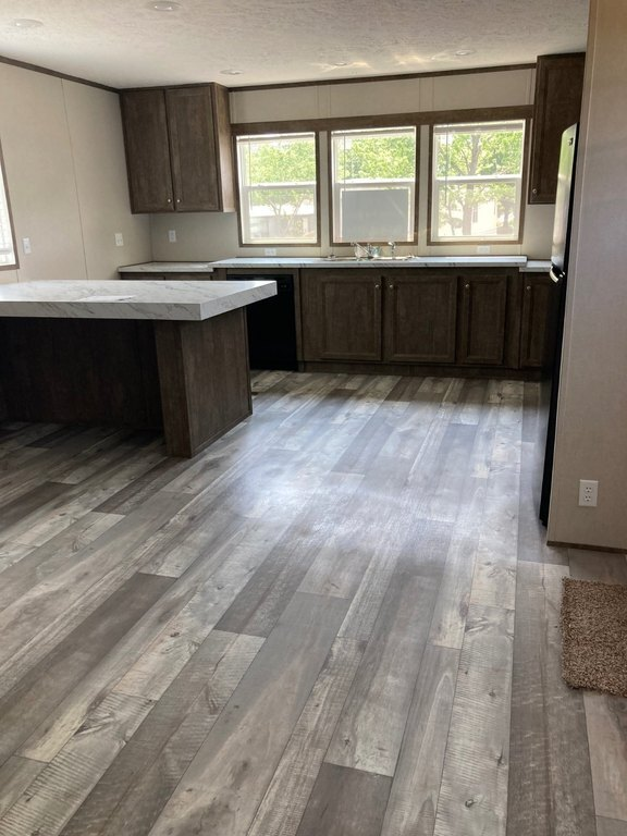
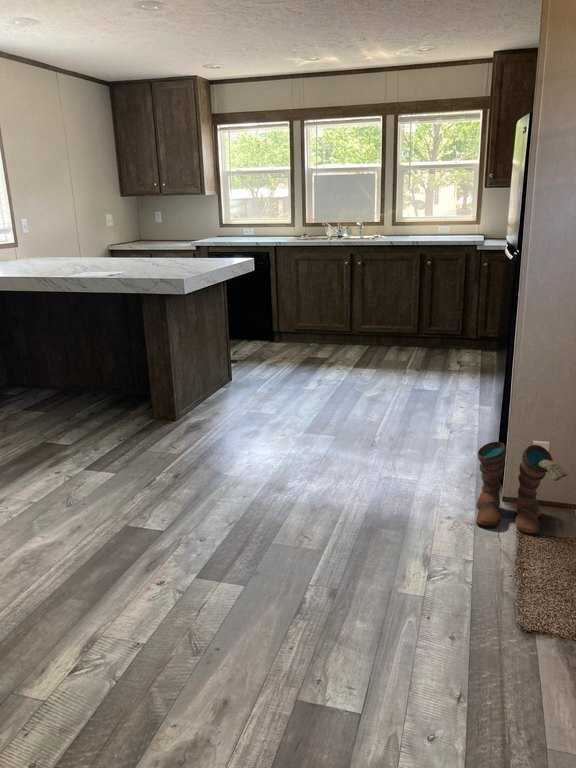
+ boots (520, 483)
